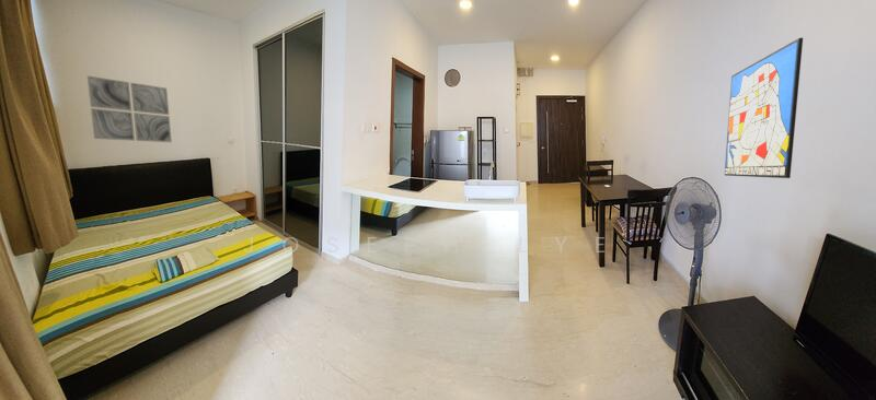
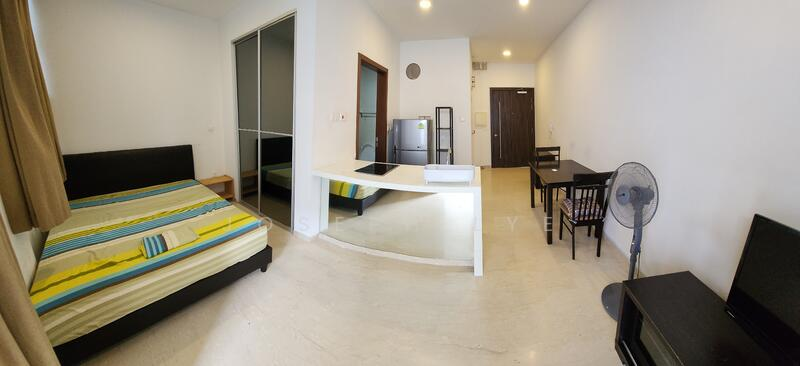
- wall art (756, 119)
- wall art (131, 113)
